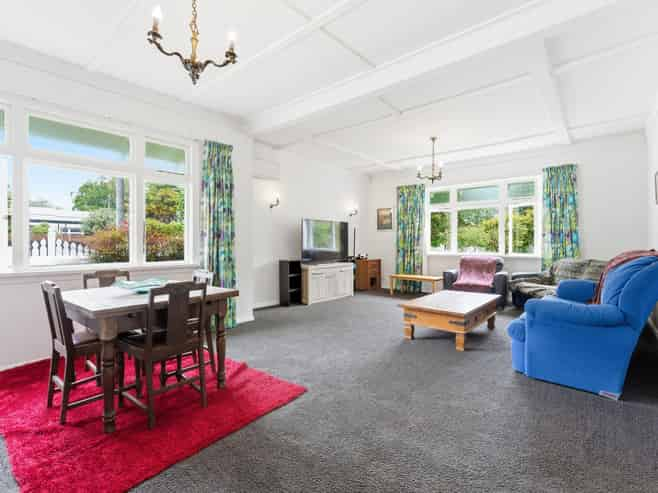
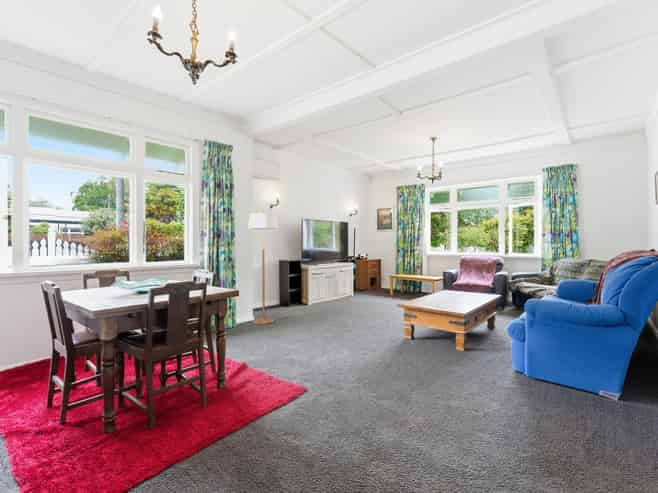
+ floor lamp (262, 264)
